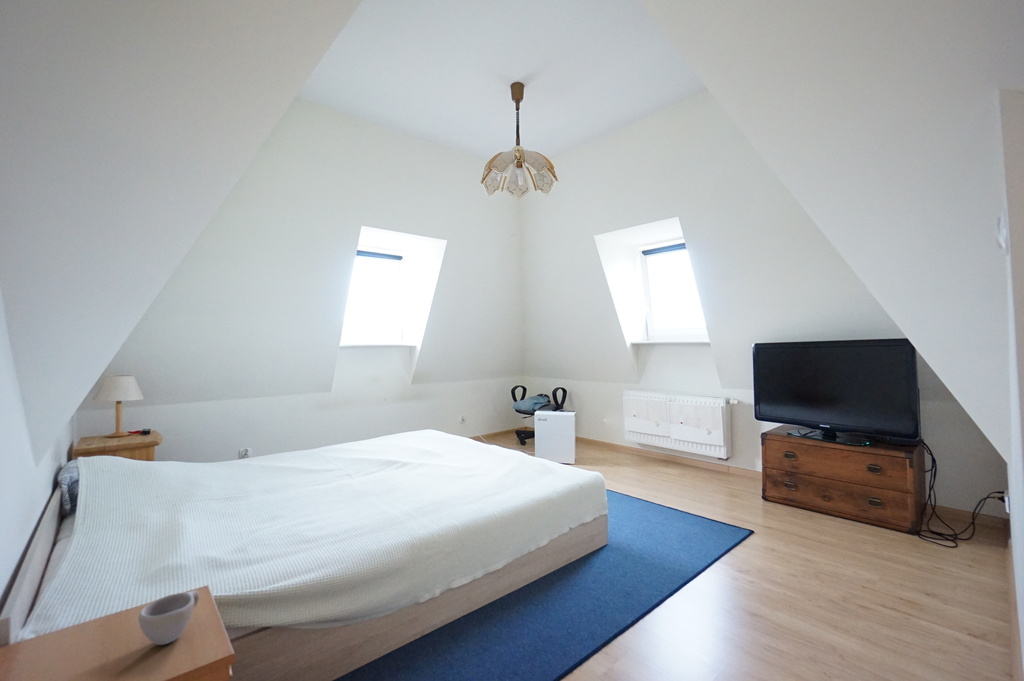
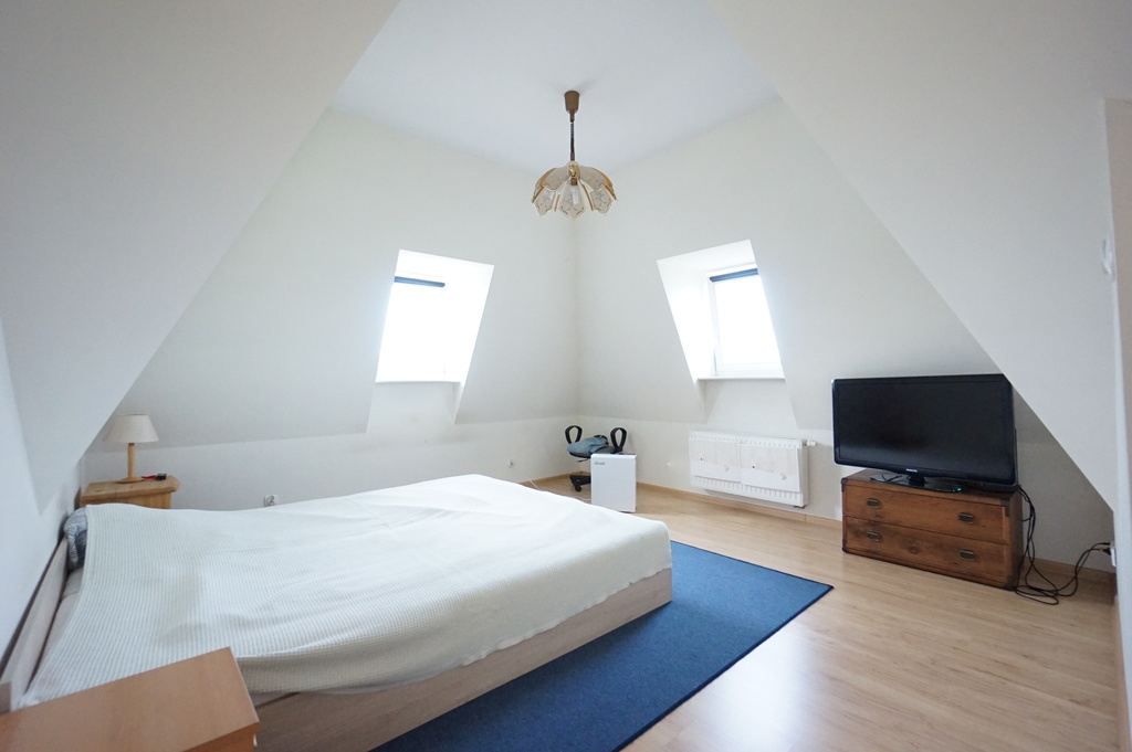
- cup (173, 617)
